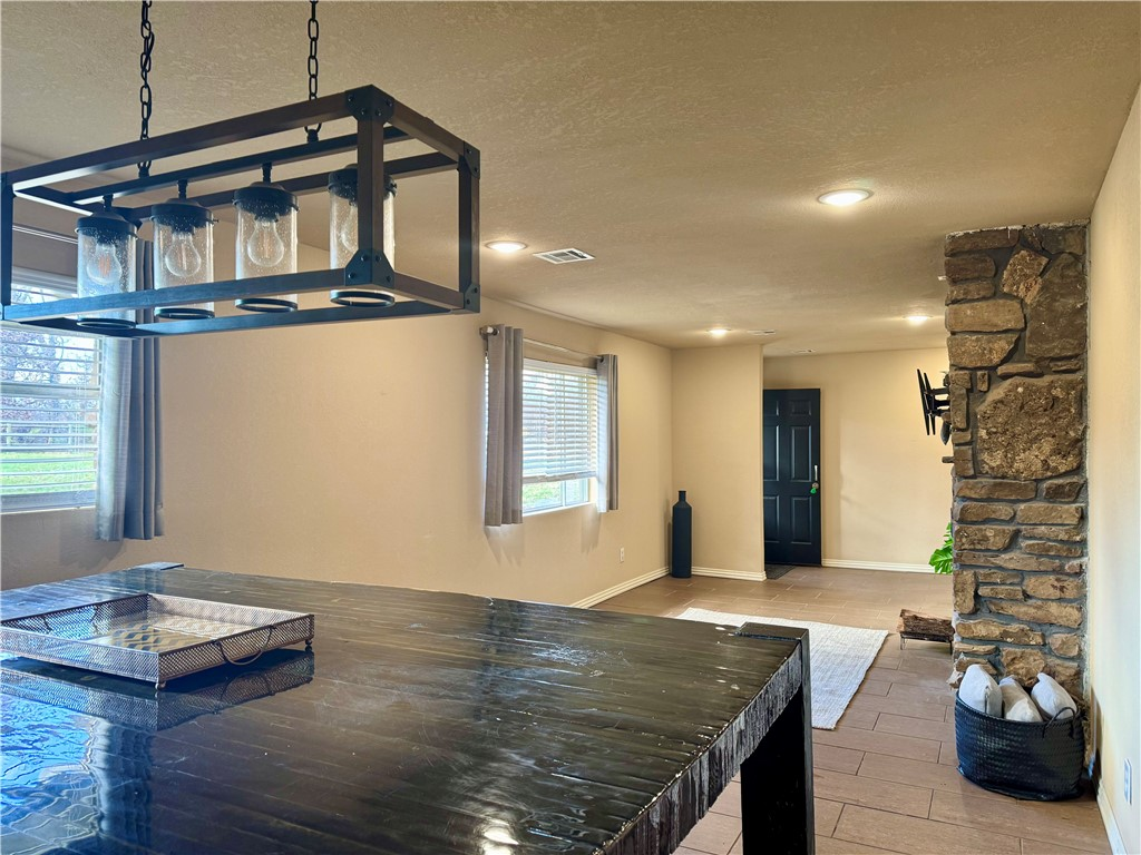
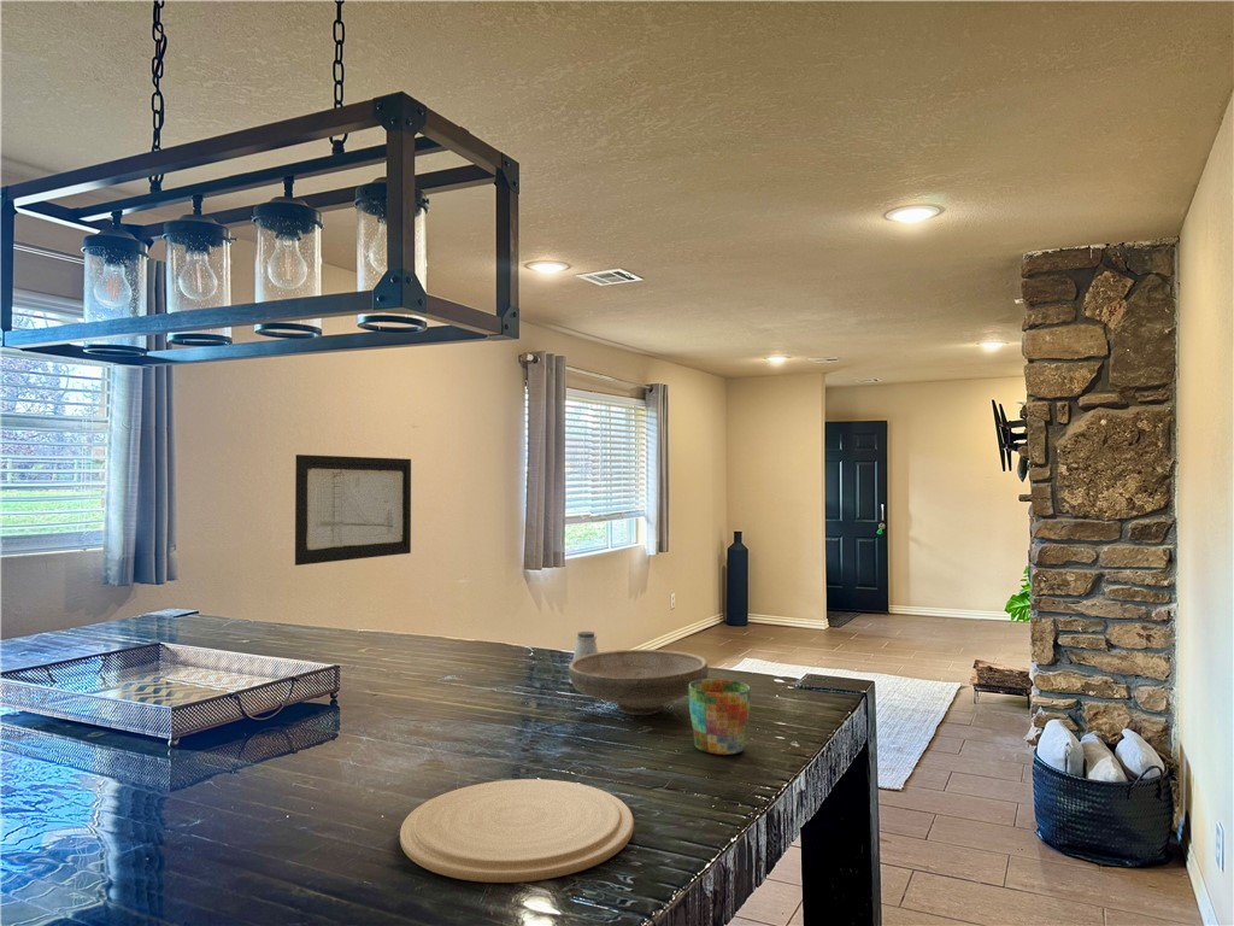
+ mug (724, 714)
+ wall art (357, 508)
+ saltshaker (584, 655)
+ bowl (639, 685)
+ plate (518, 821)
